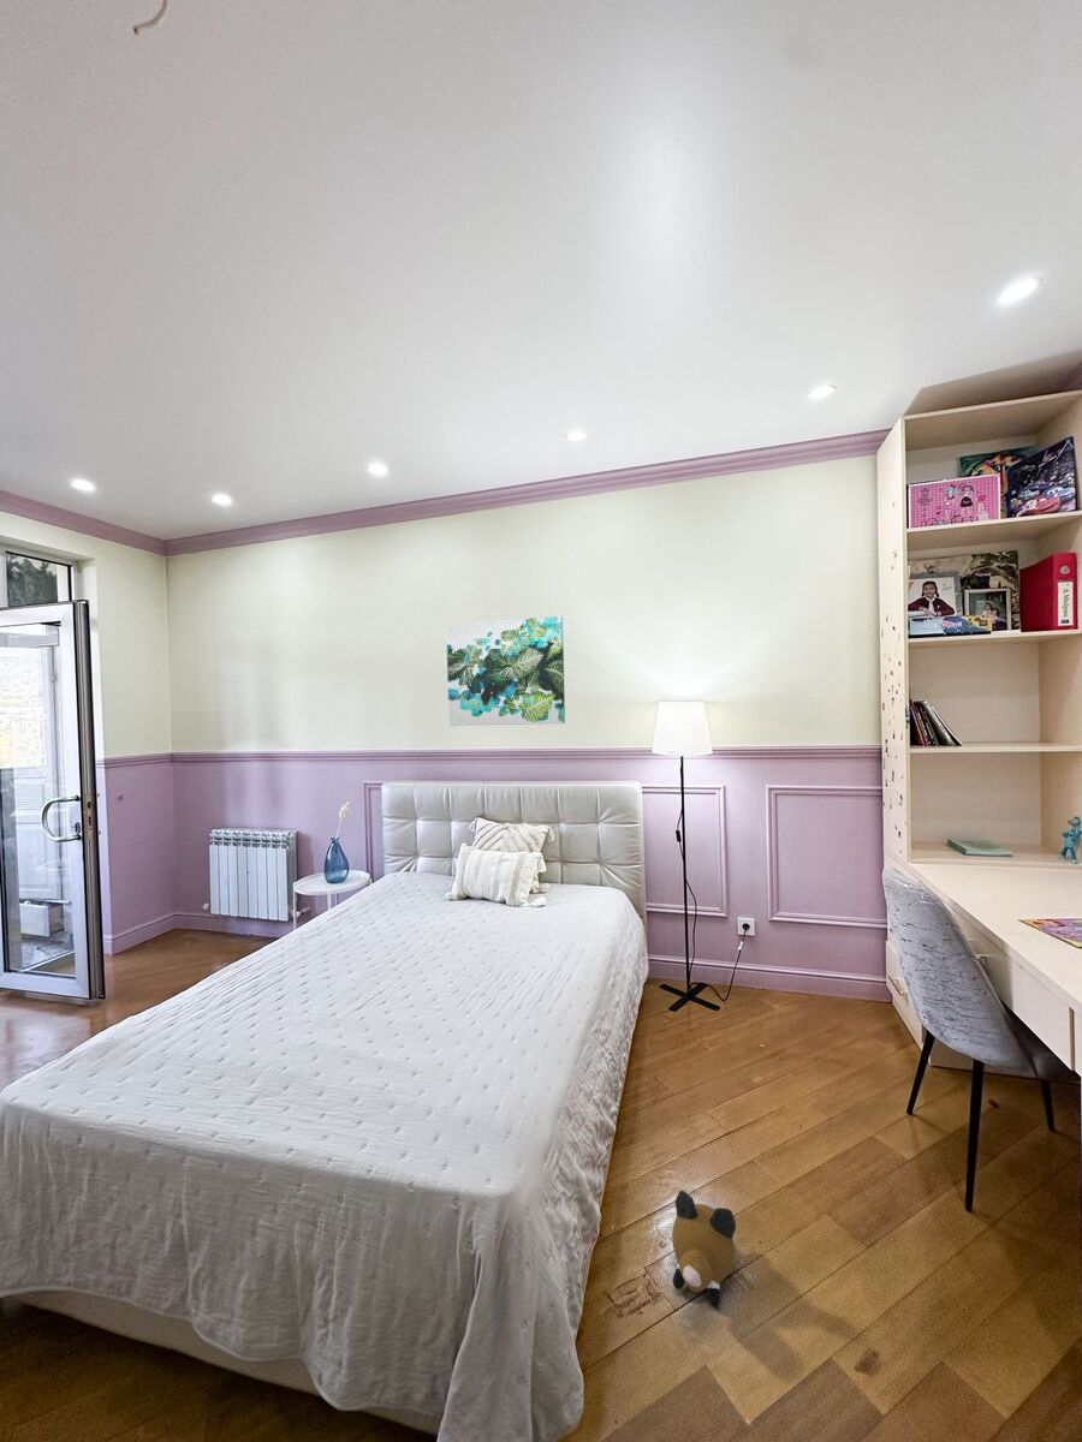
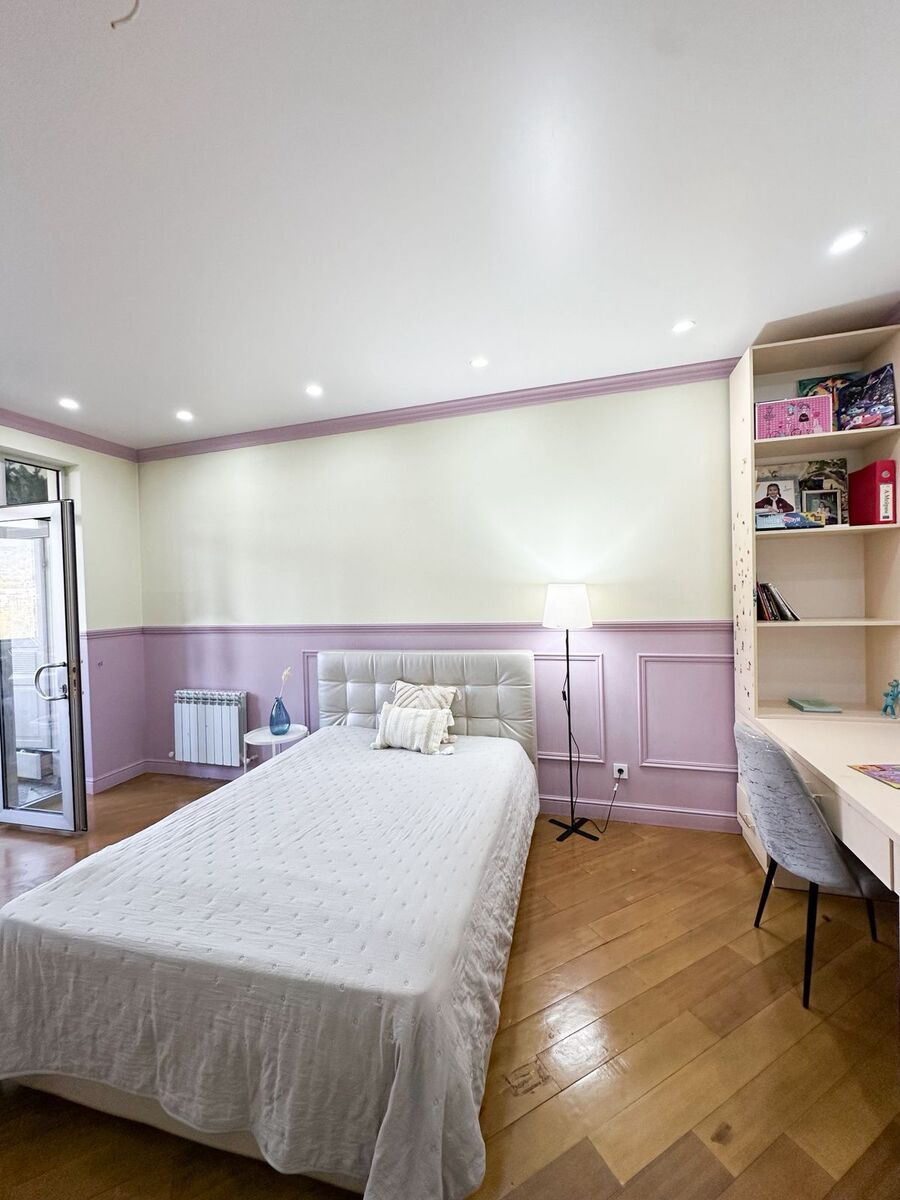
- plush toy (700, 1243)
- wall art (504, 672)
